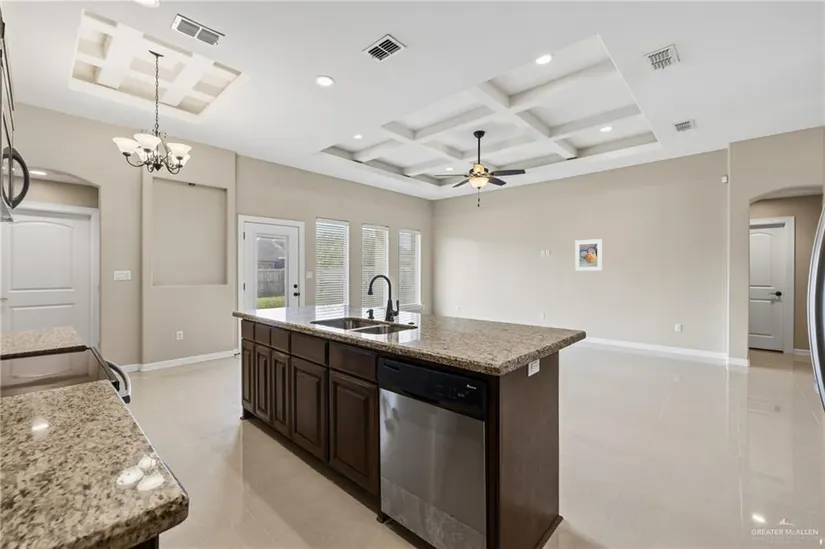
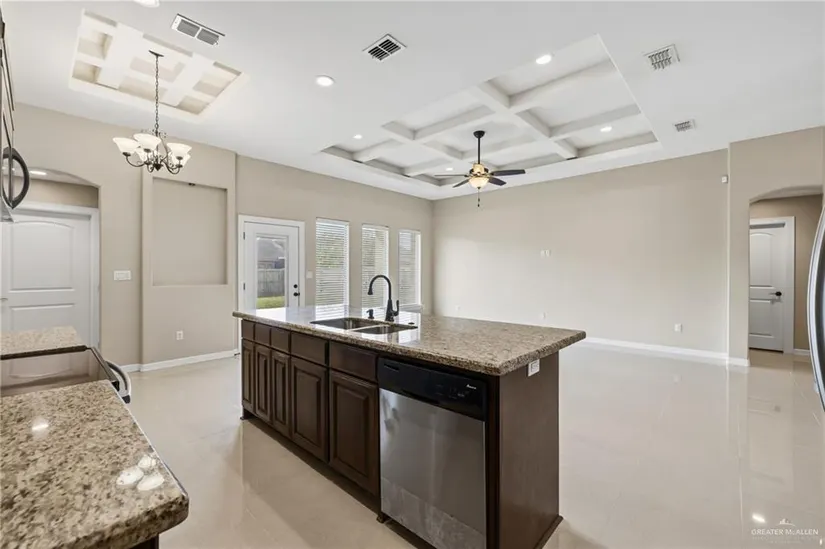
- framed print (588, 255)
